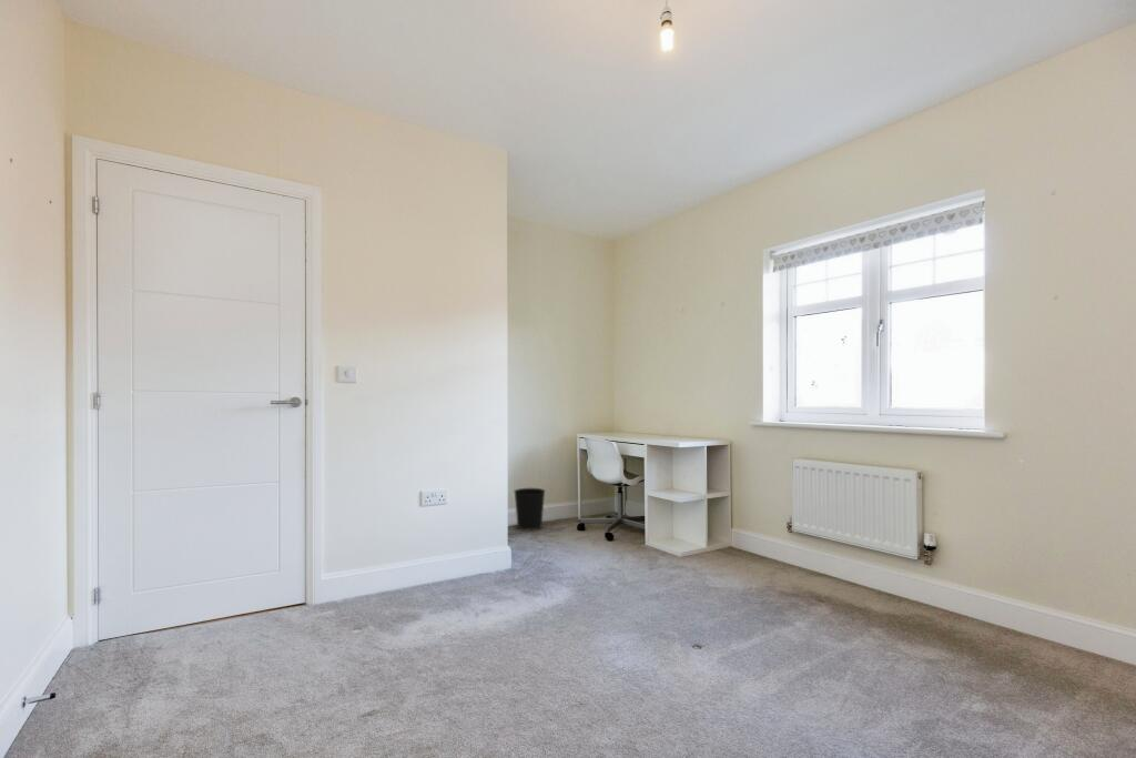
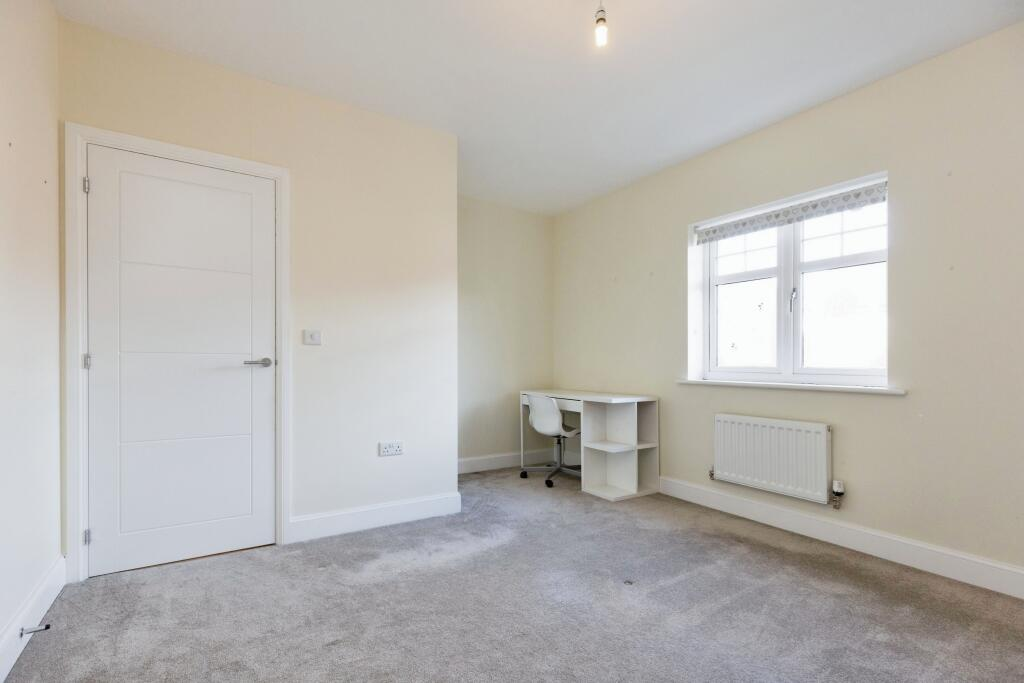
- wastebasket (529, 508)
